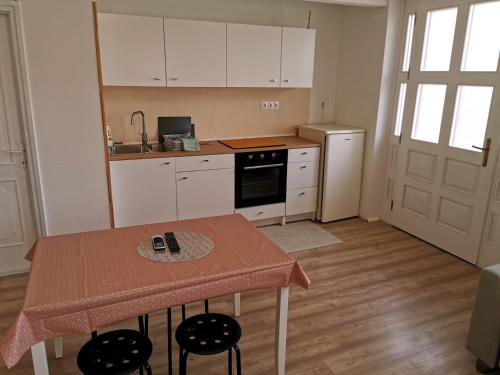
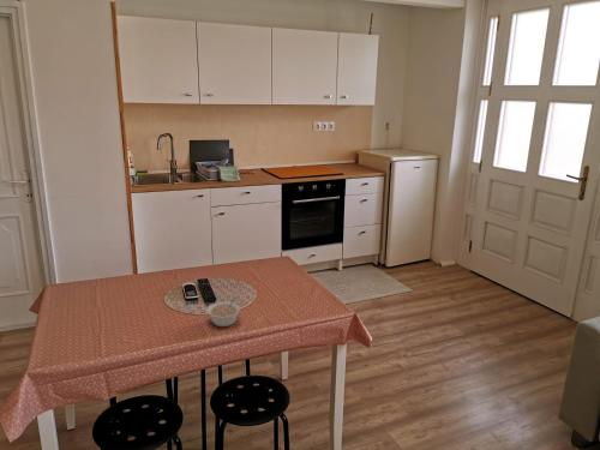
+ legume (223, 313)
